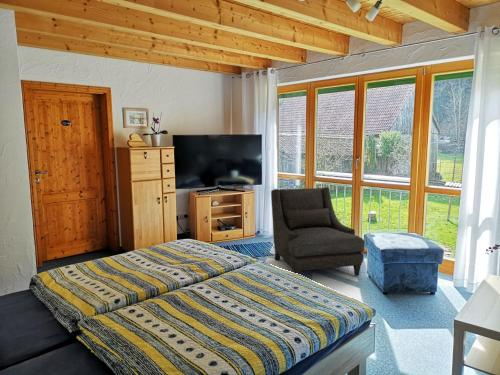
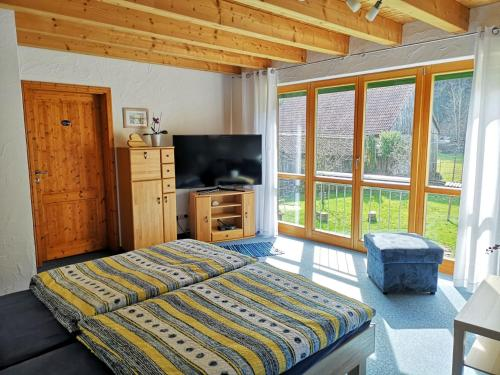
- armchair (313, 229)
